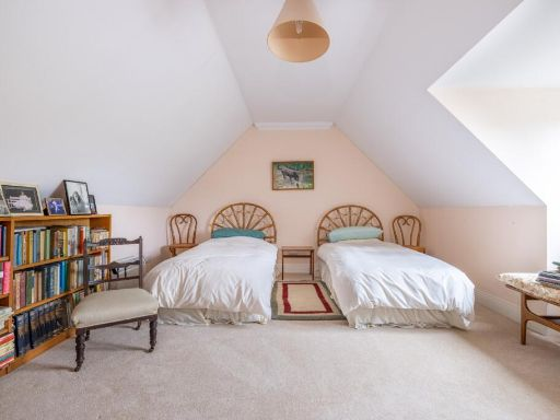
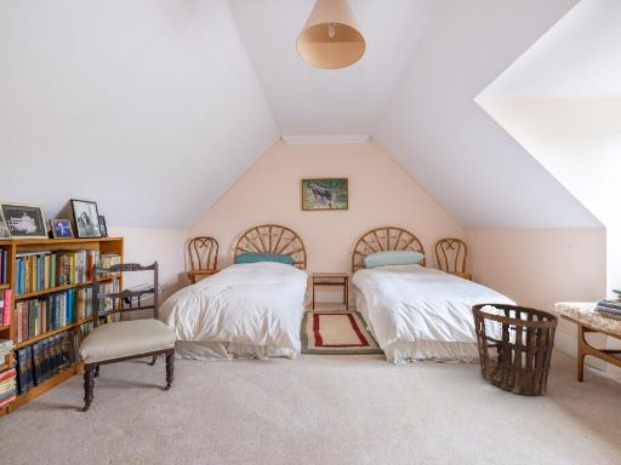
+ basket (512, 344)
